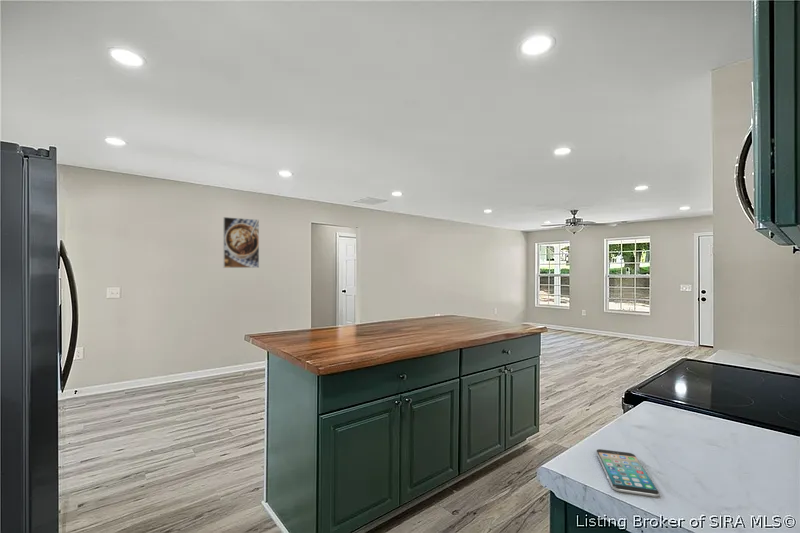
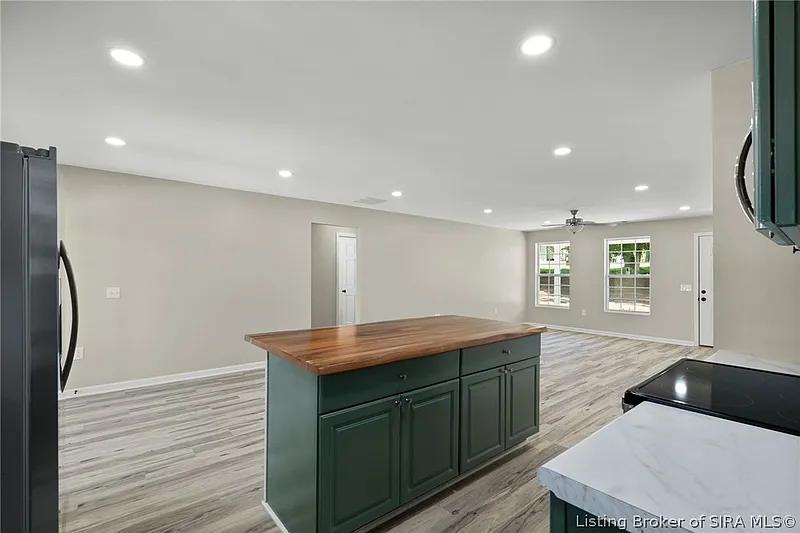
- smartphone (624, 470)
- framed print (241, 243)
